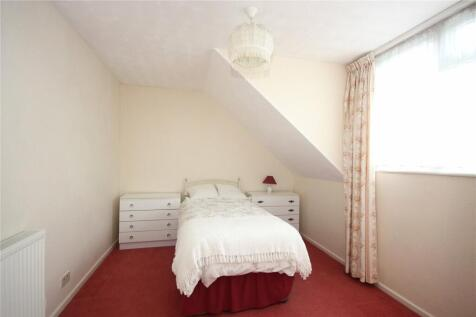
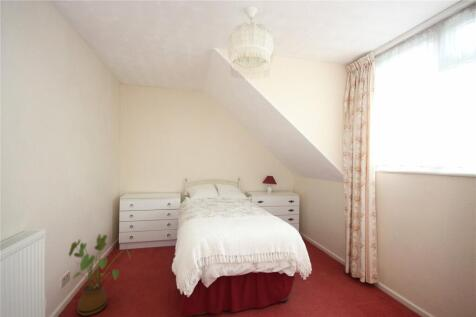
+ house plant (97, 272)
